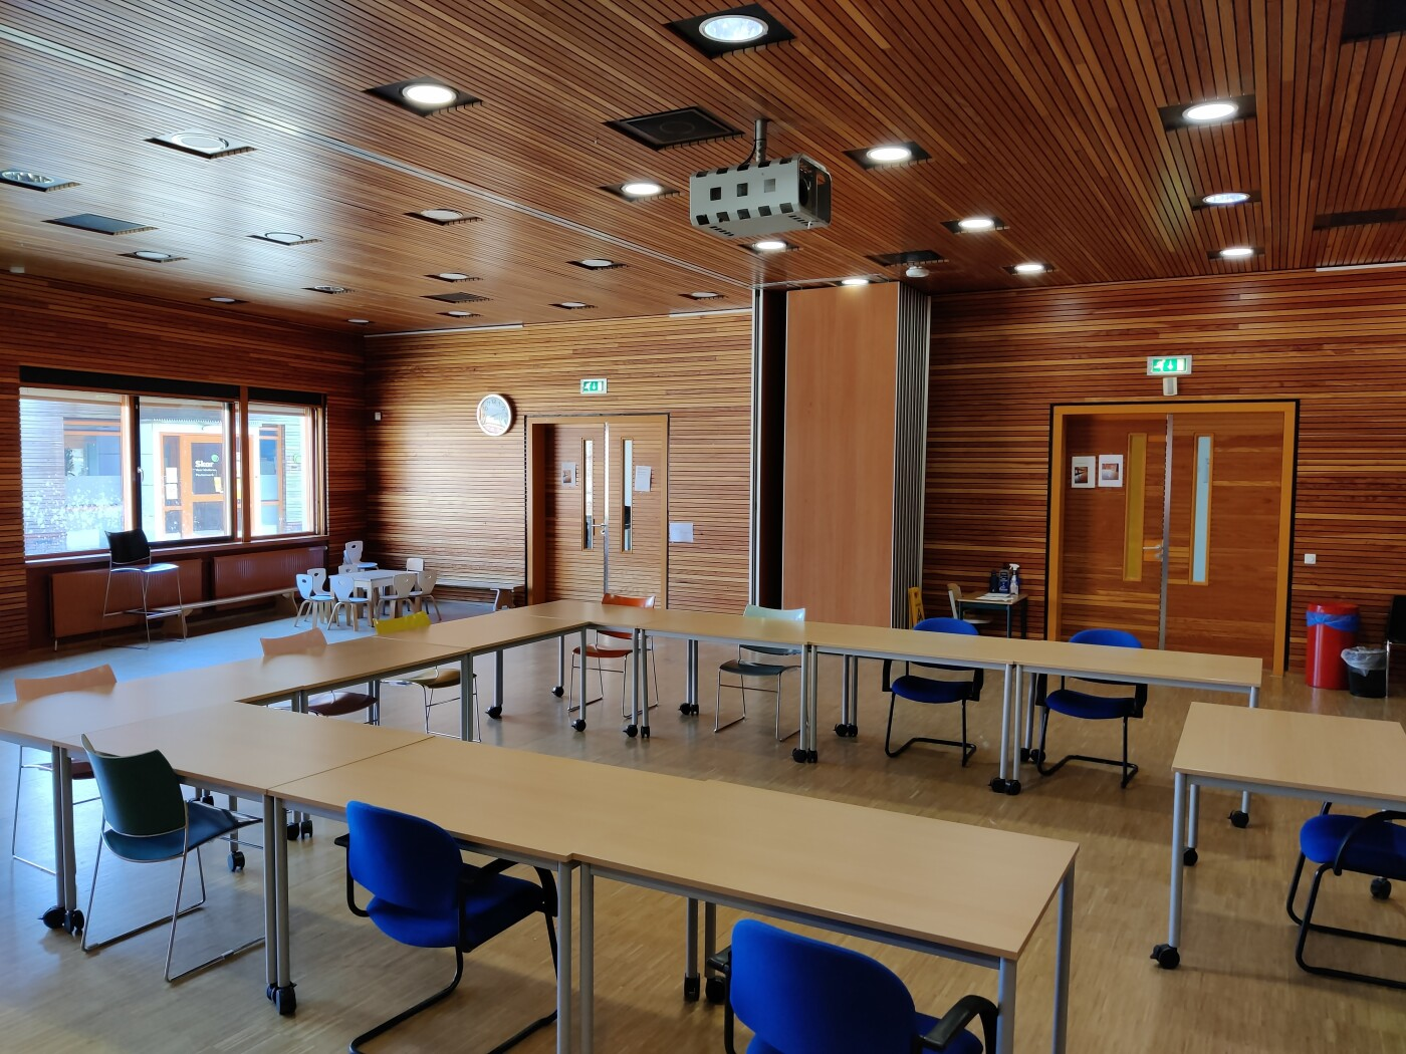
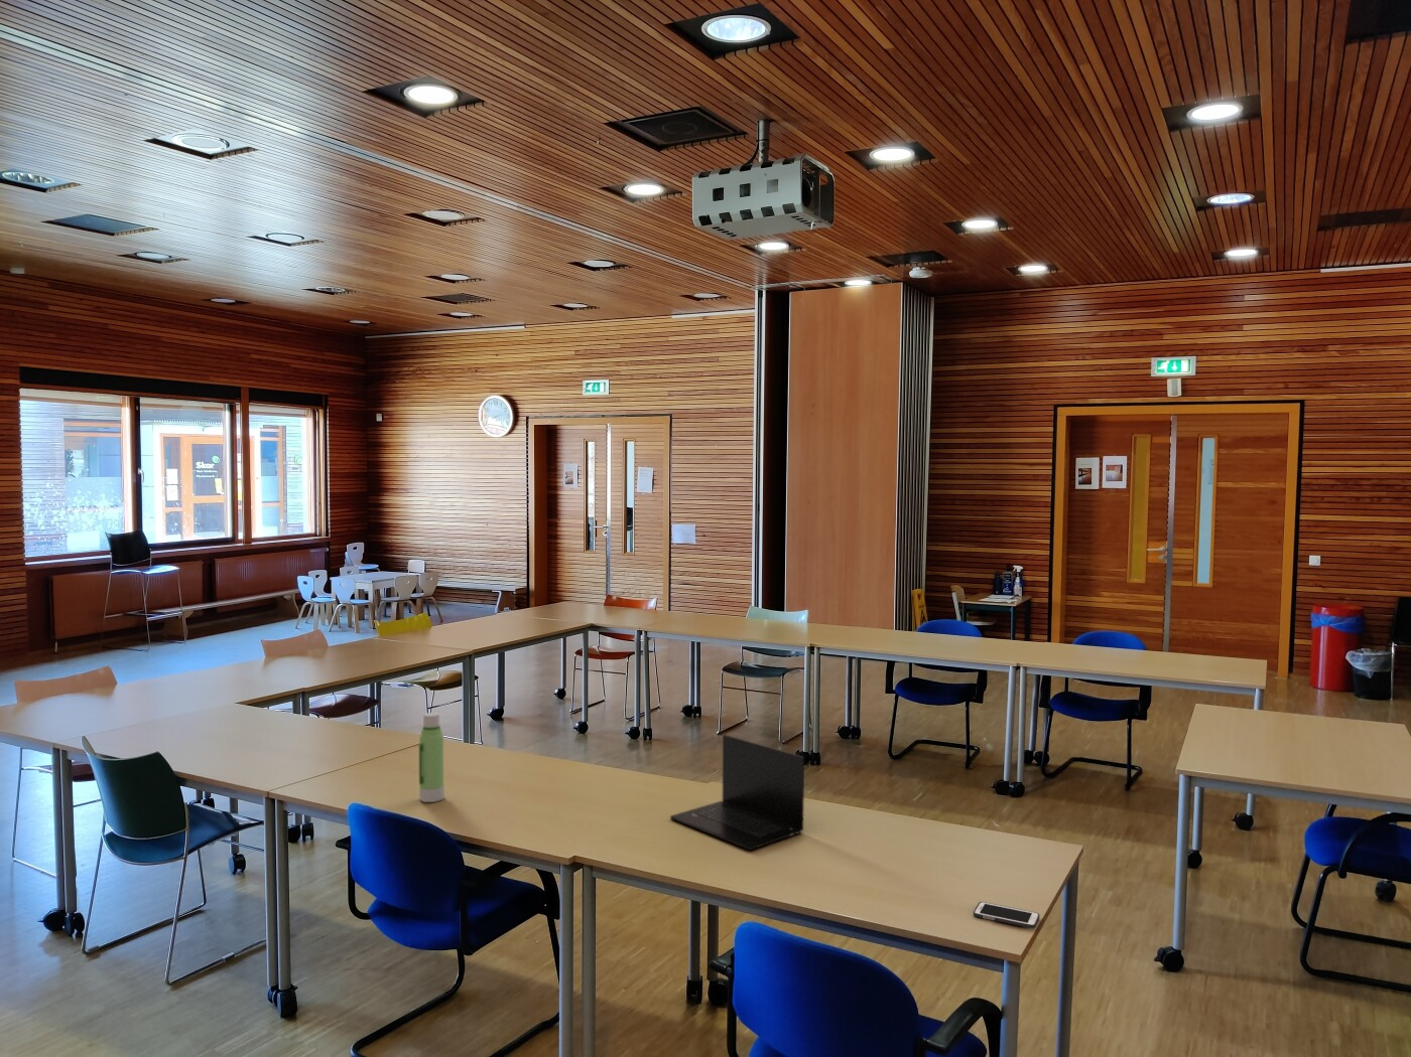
+ water bottle (430, 756)
+ laptop (734, 788)
+ cell phone (1005, 914)
